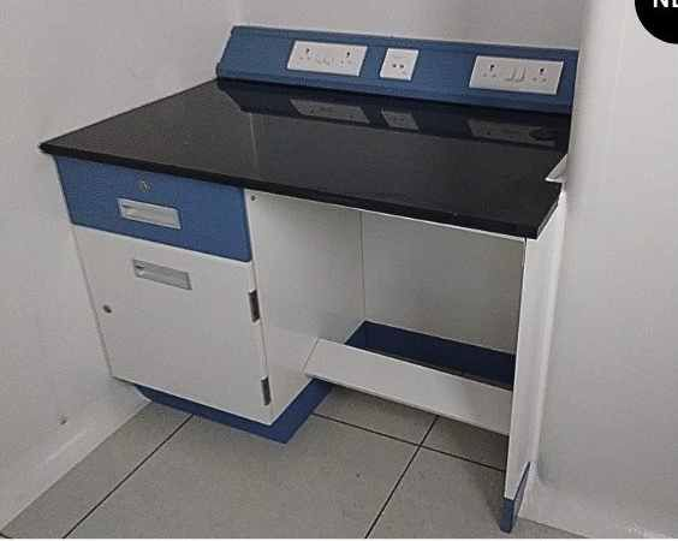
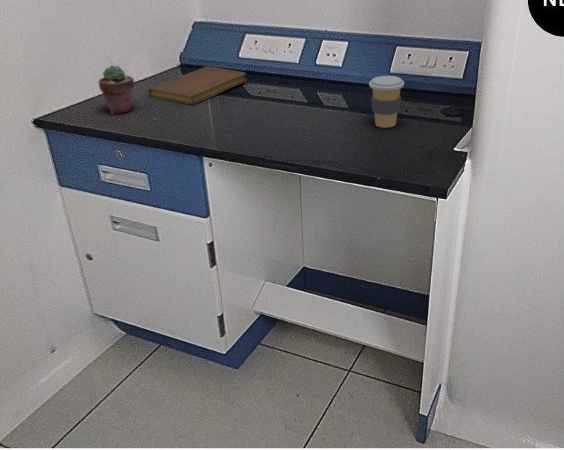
+ potted succulent (117, 88)
+ notebook (198, 84)
+ coffee cup (386, 102)
